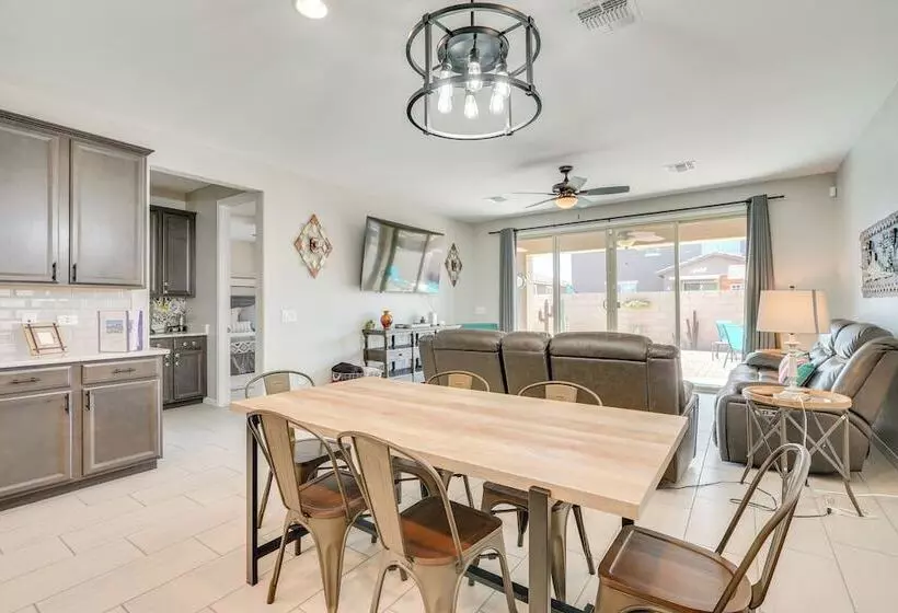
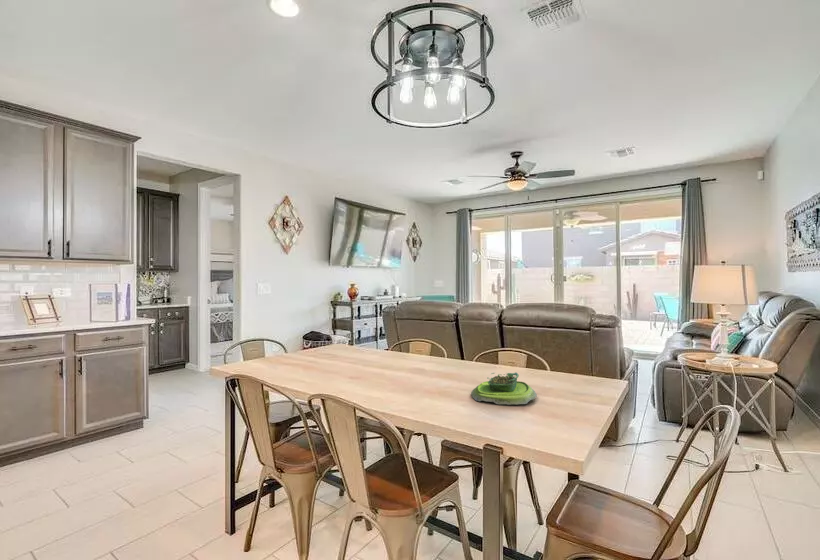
+ plant pot (503, 384)
